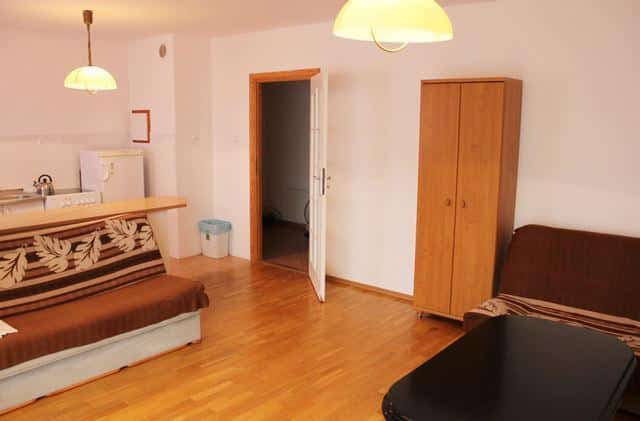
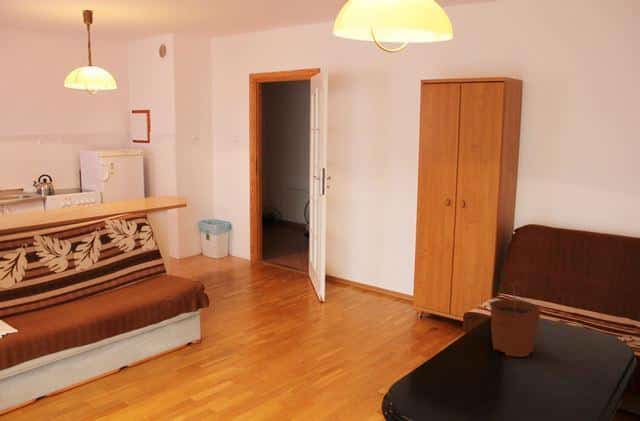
+ plant pot (514, 317)
